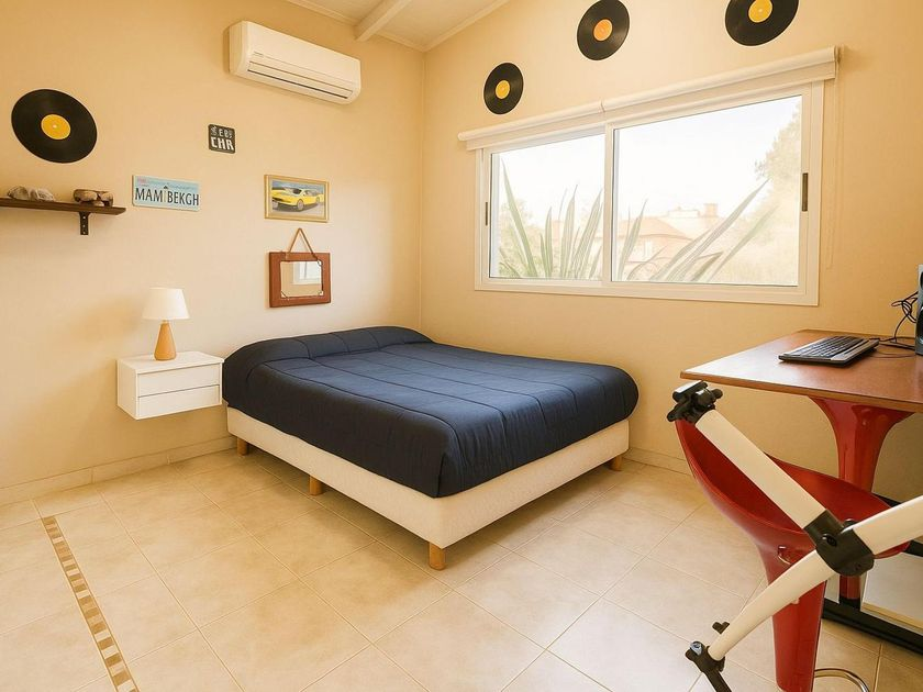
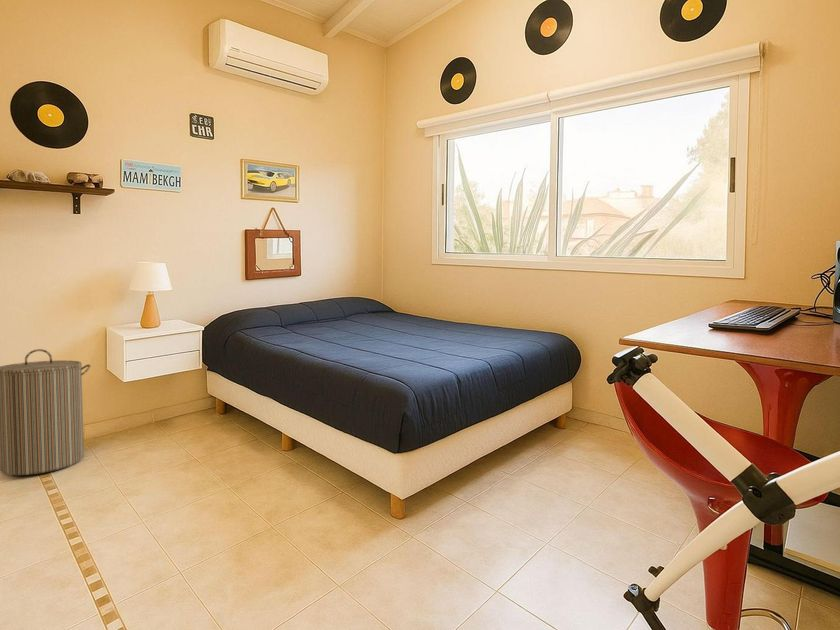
+ laundry hamper (41, 406)
